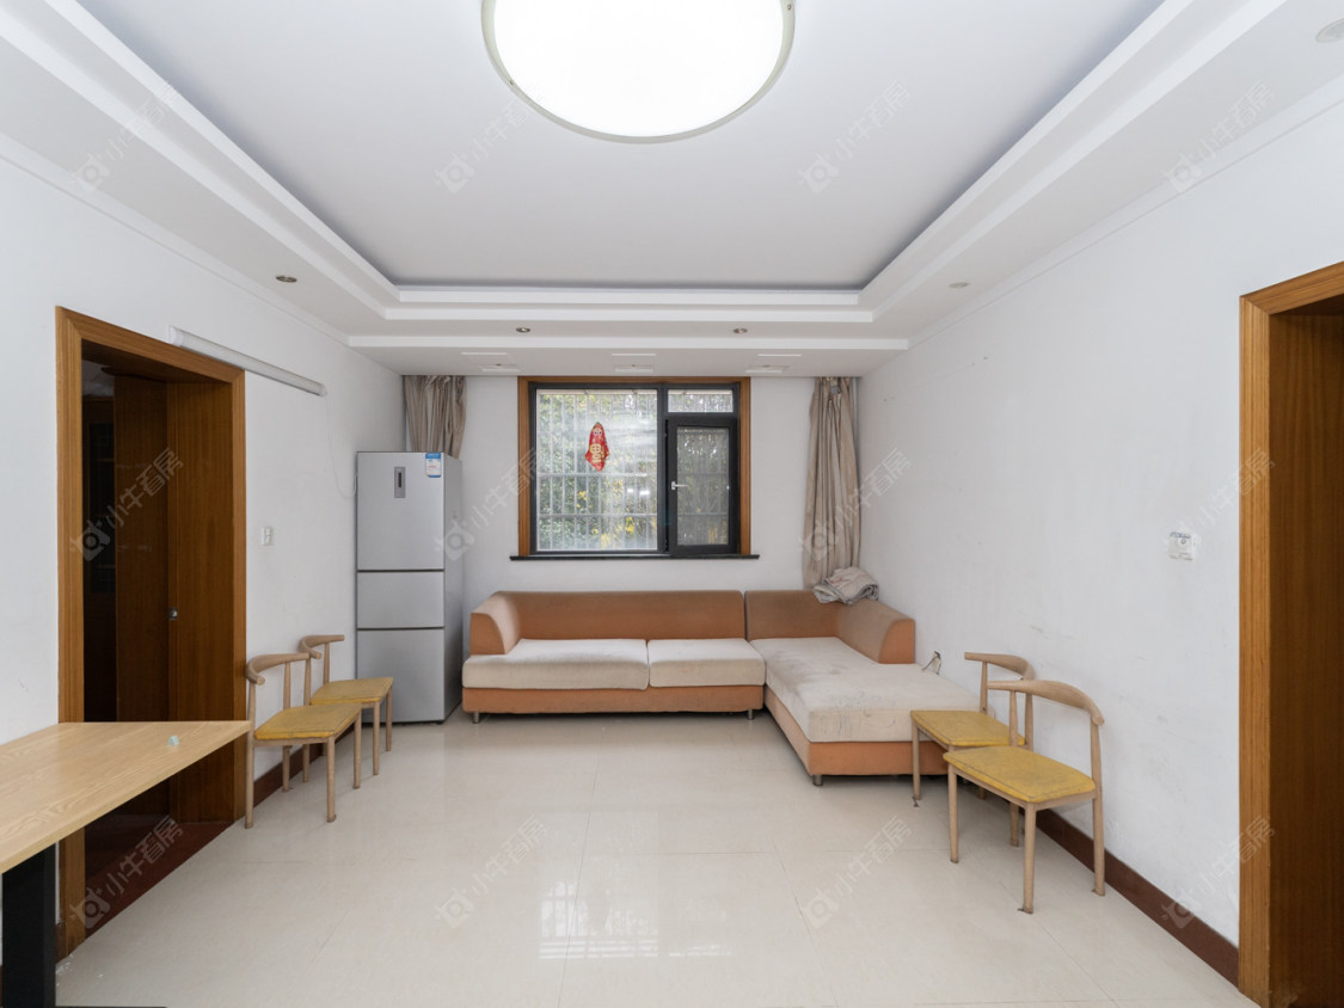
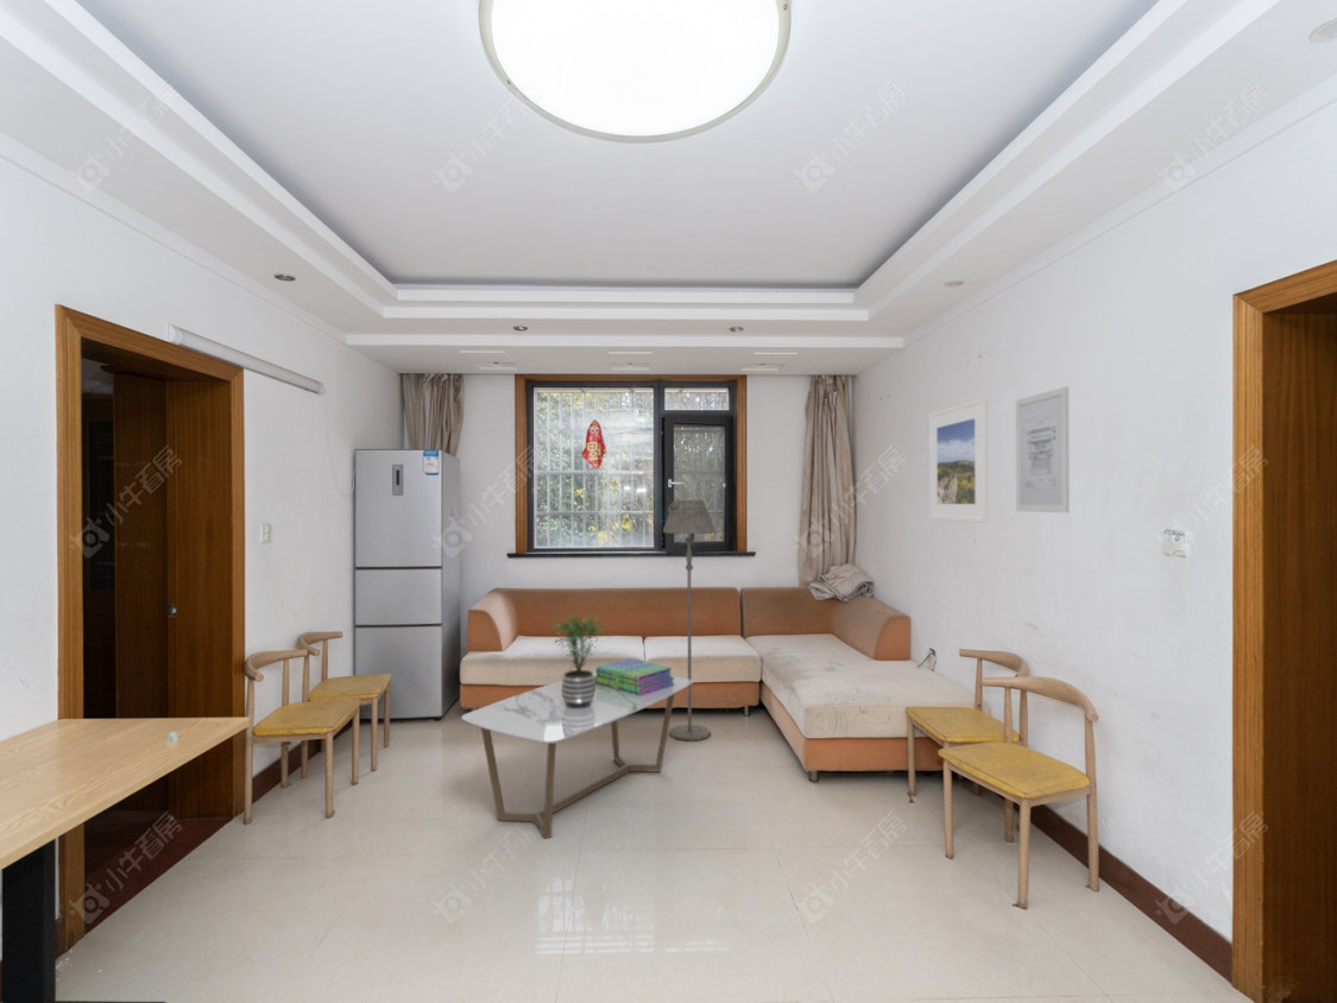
+ coffee table (584, 732)
+ wall art (1040, 453)
+ floor lamp (689, 616)
+ potted plant (578, 658)
+ stack of books (633, 675)
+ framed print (956, 463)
